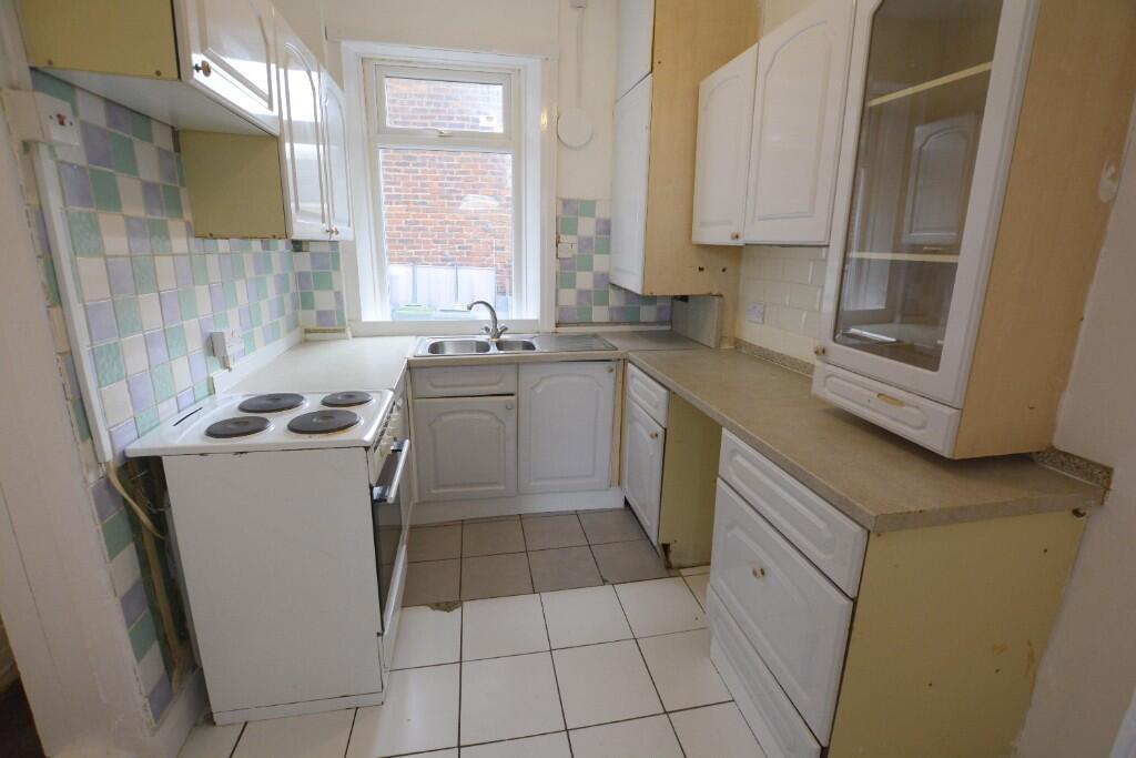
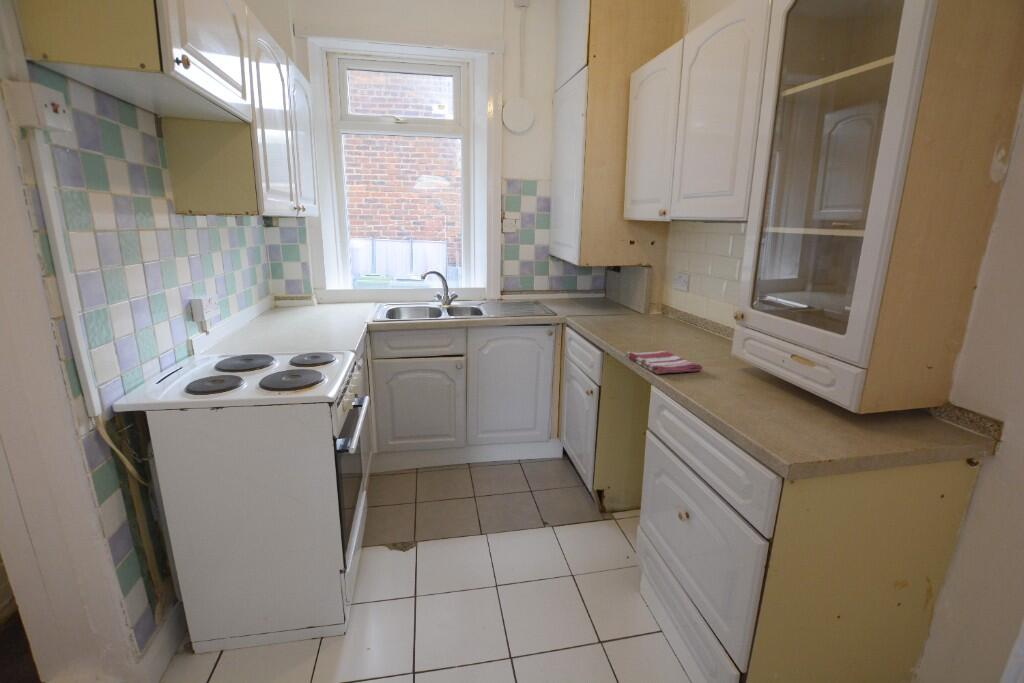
+ dish towel (661, 360)
